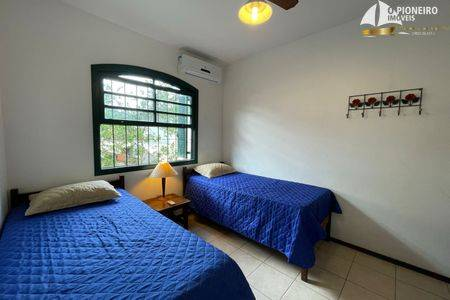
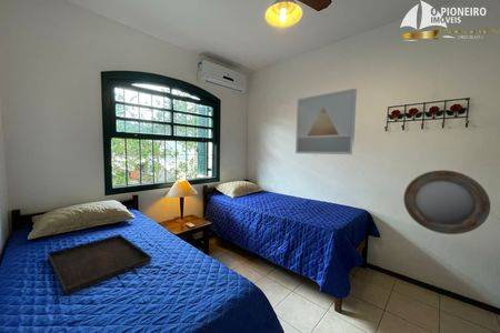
+ serving tray (99, 256)
+ wall art (322, 124)
+ home mirror (442, 201)
